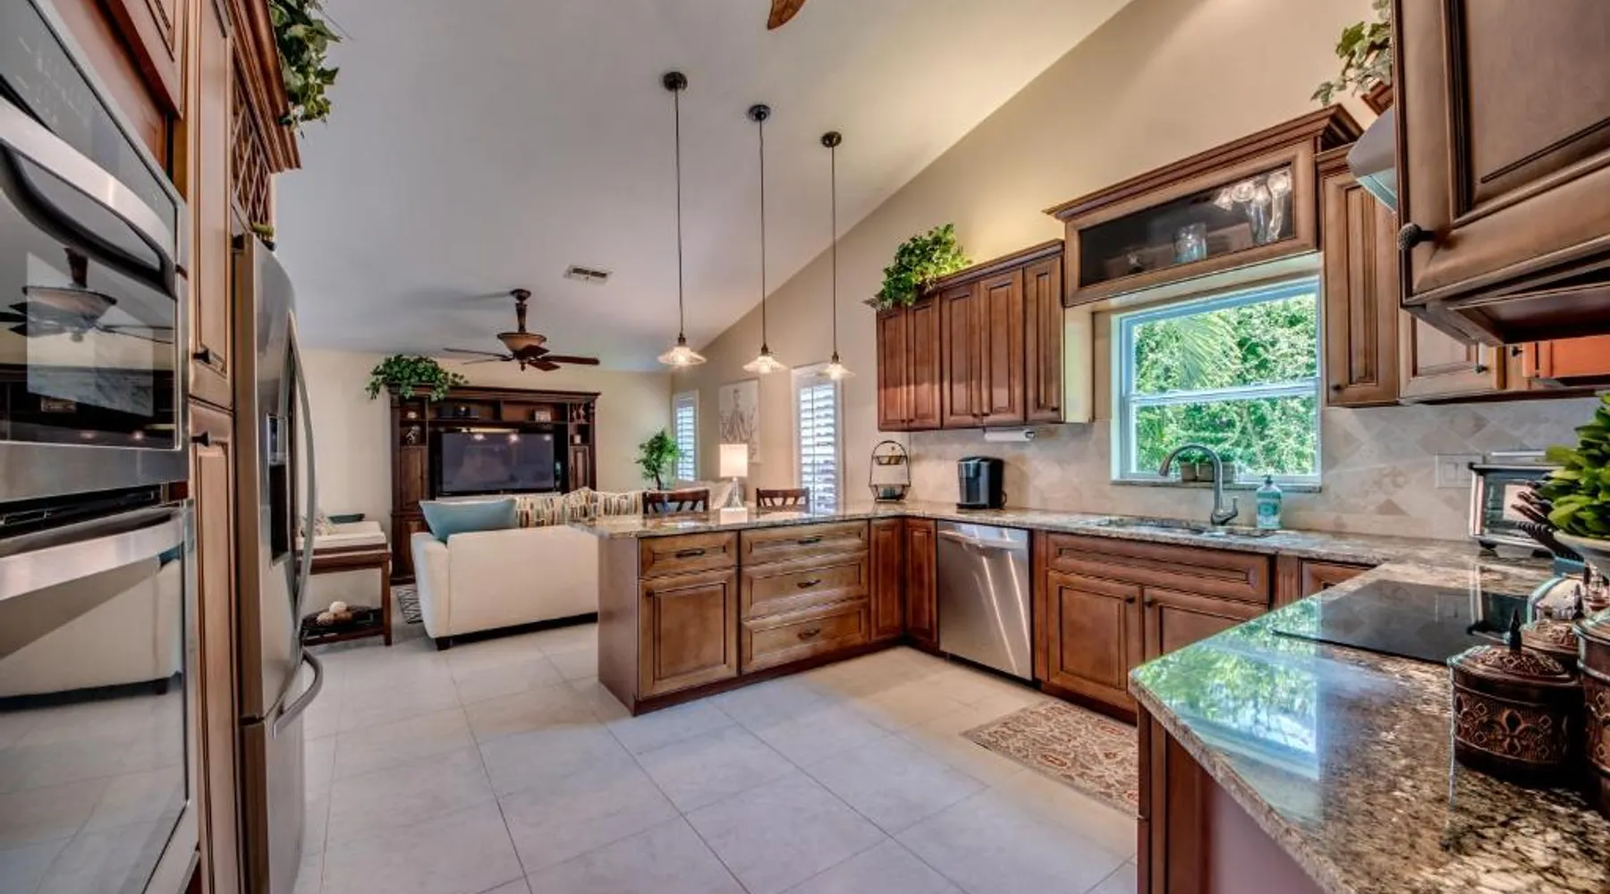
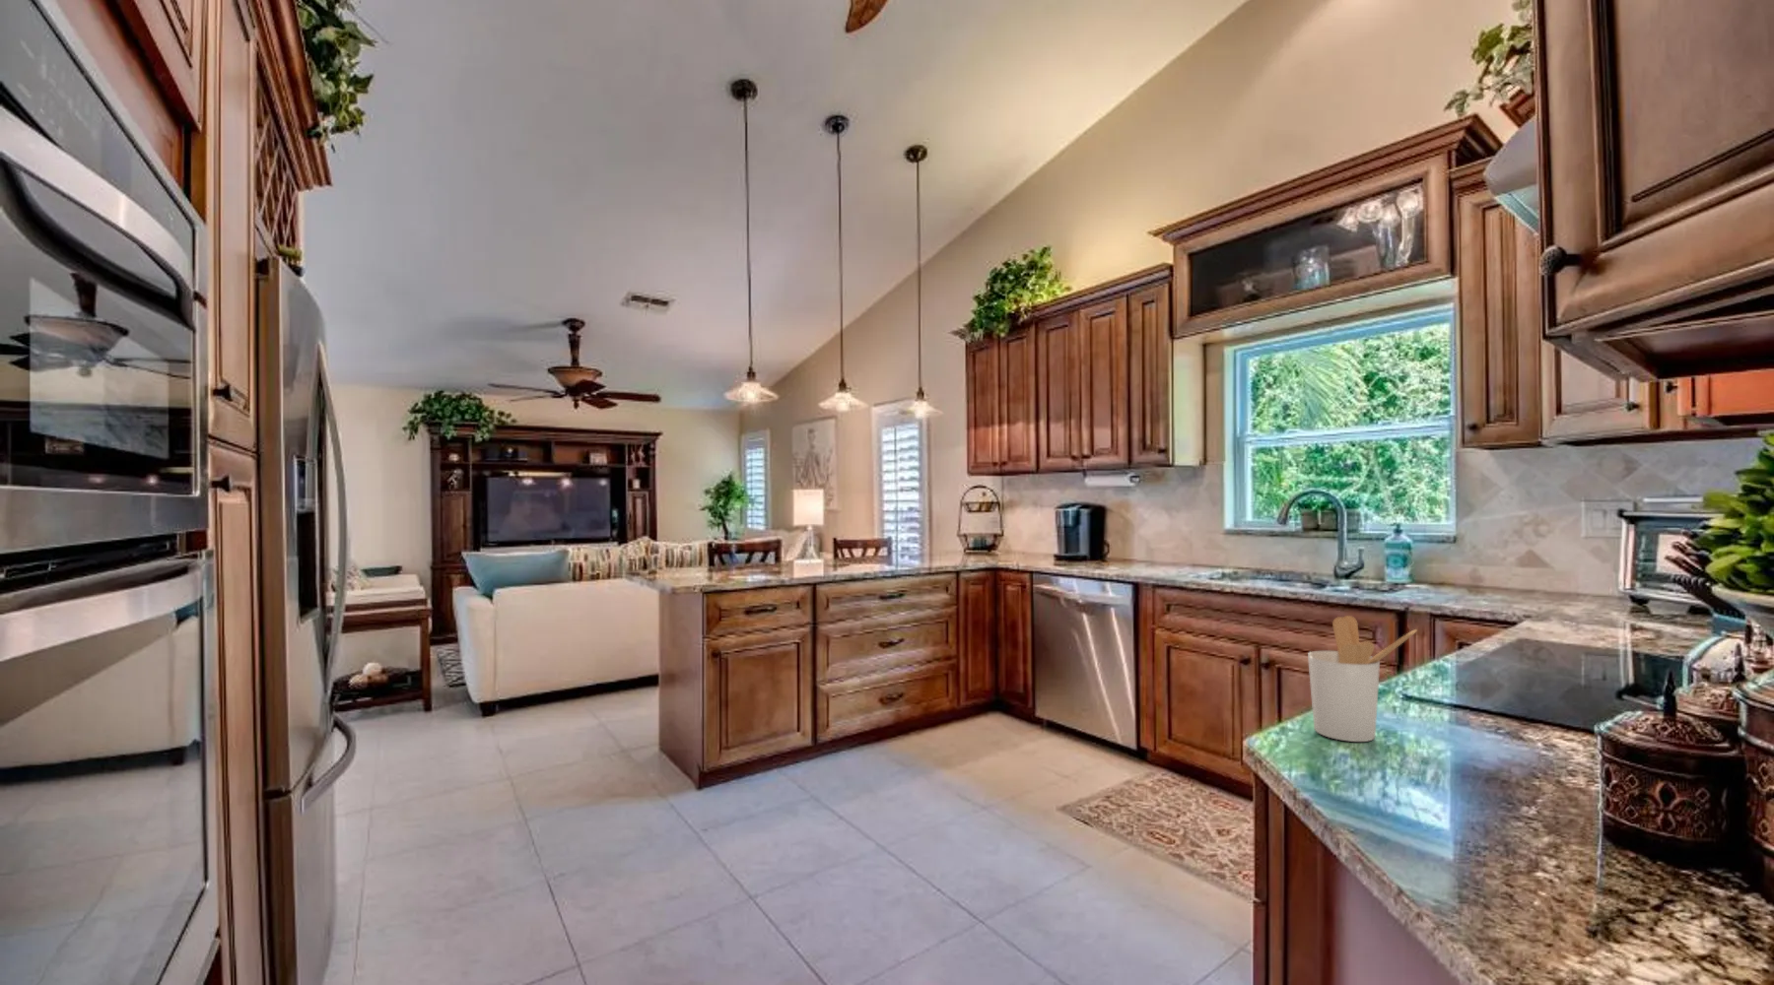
+ utensil holder (1361, 678)
